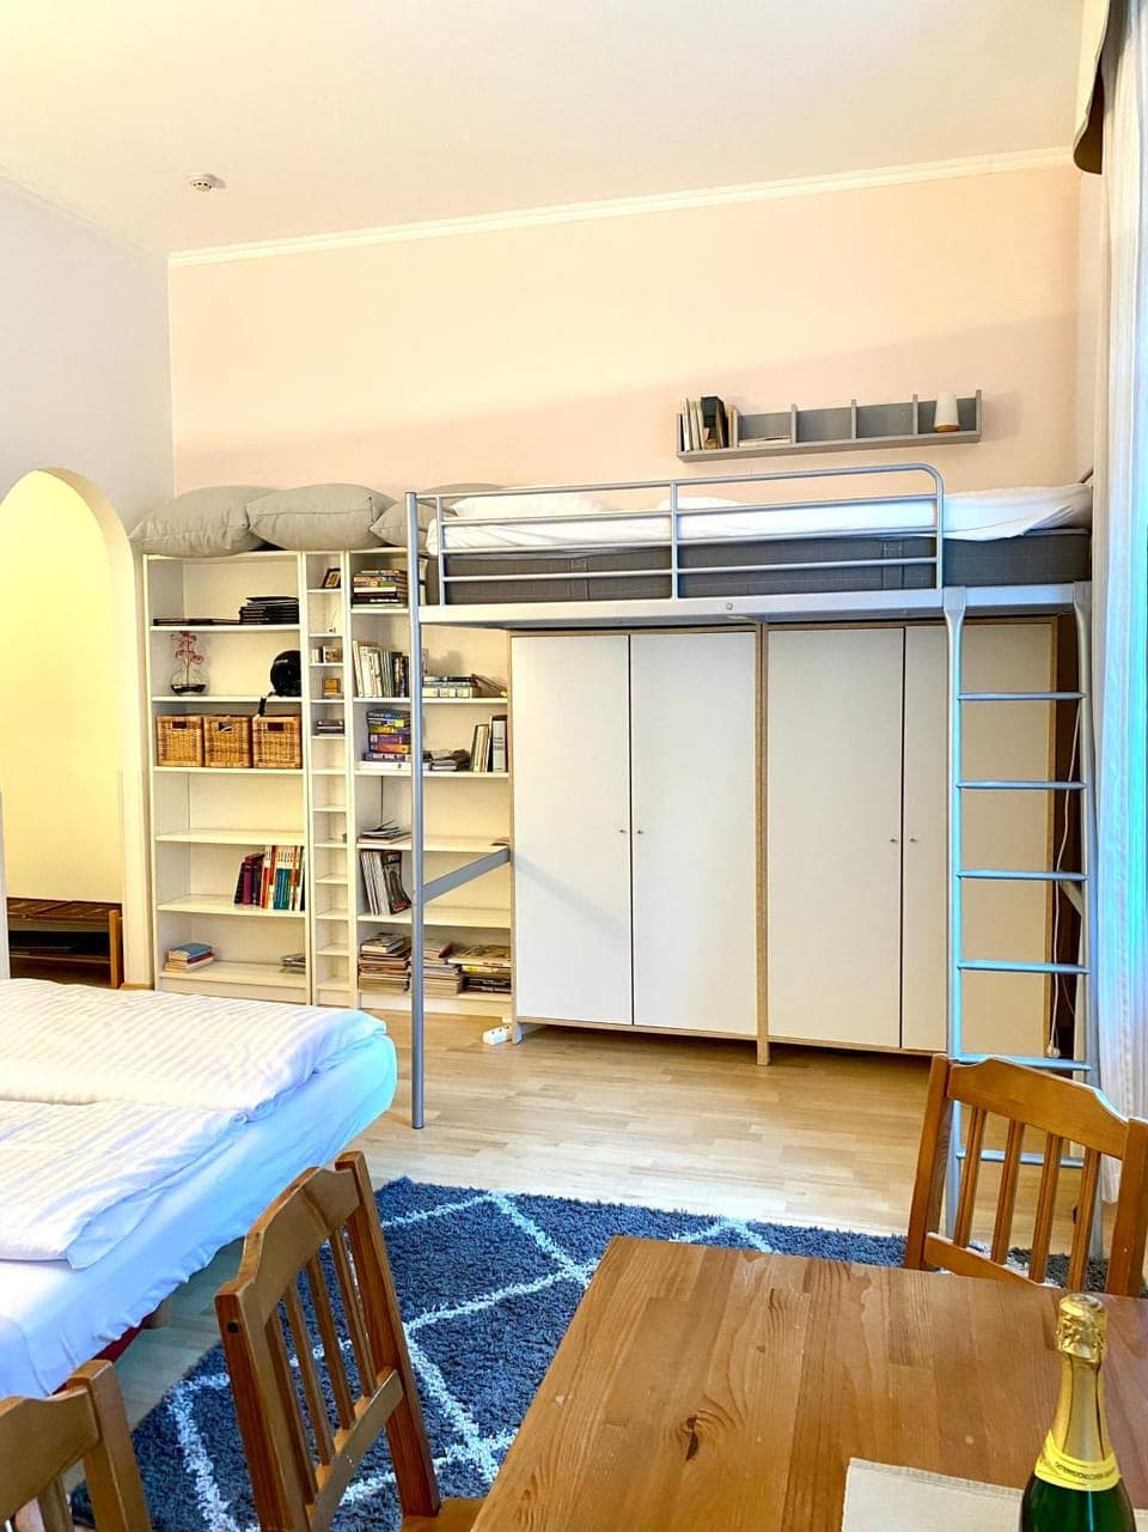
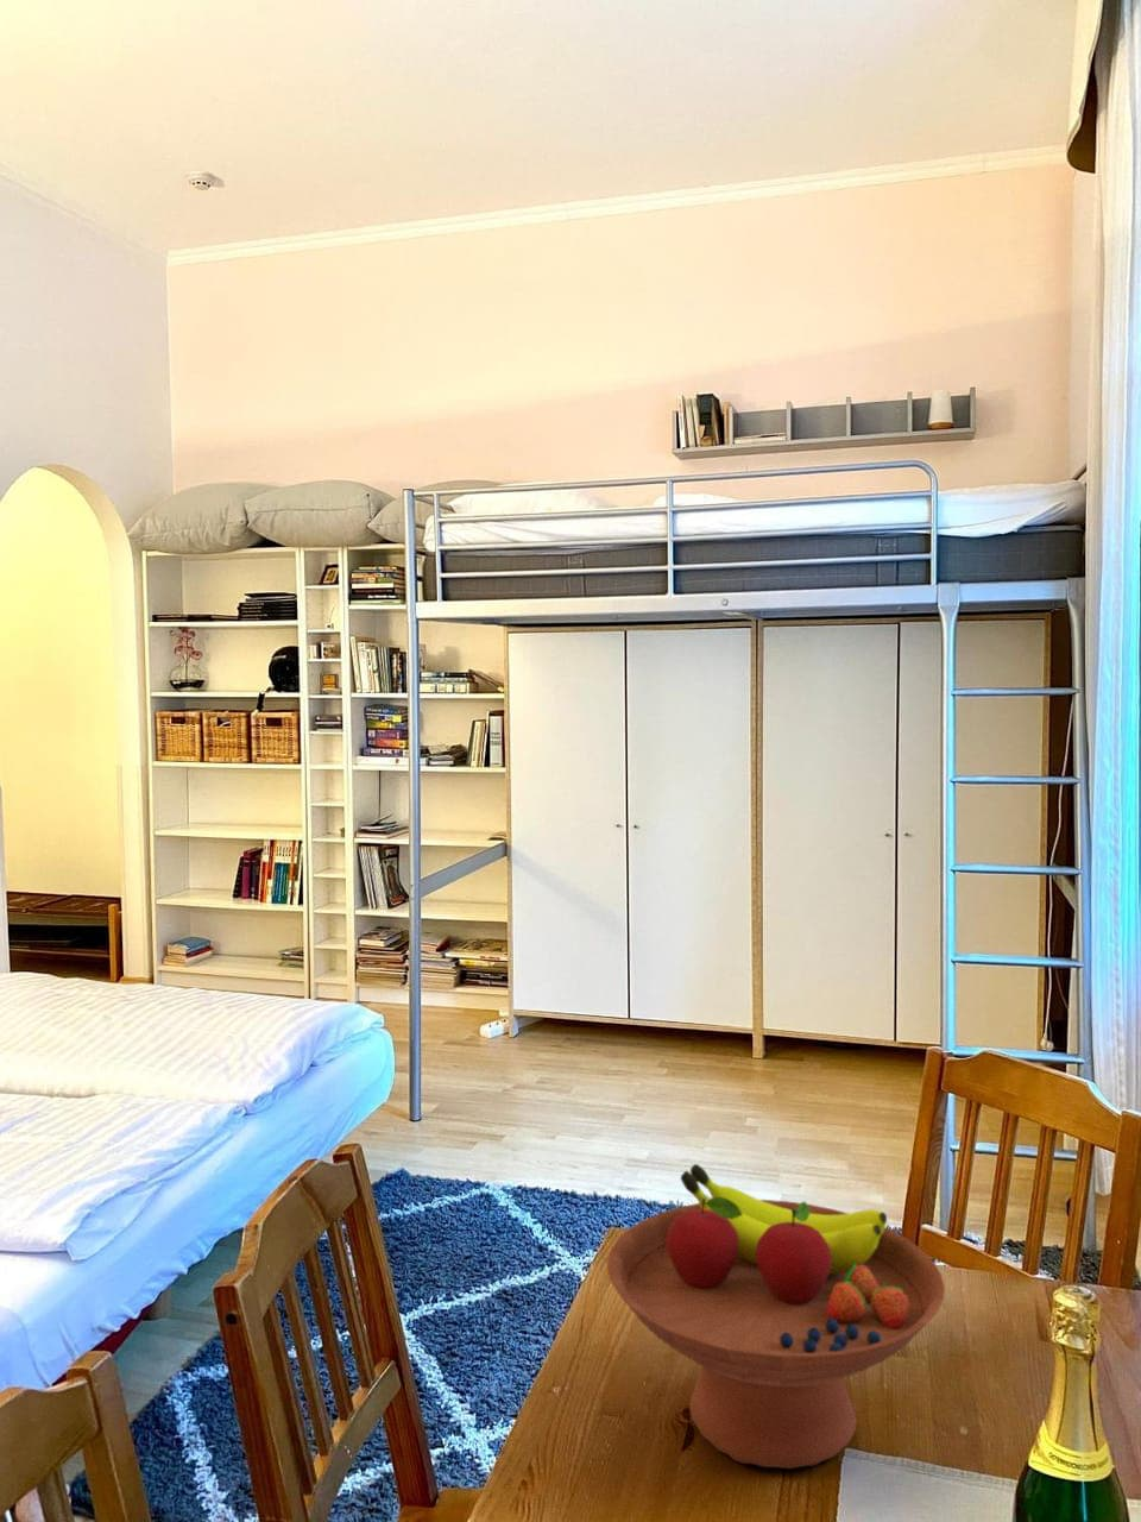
+ fruit bowl (772, 1313)
